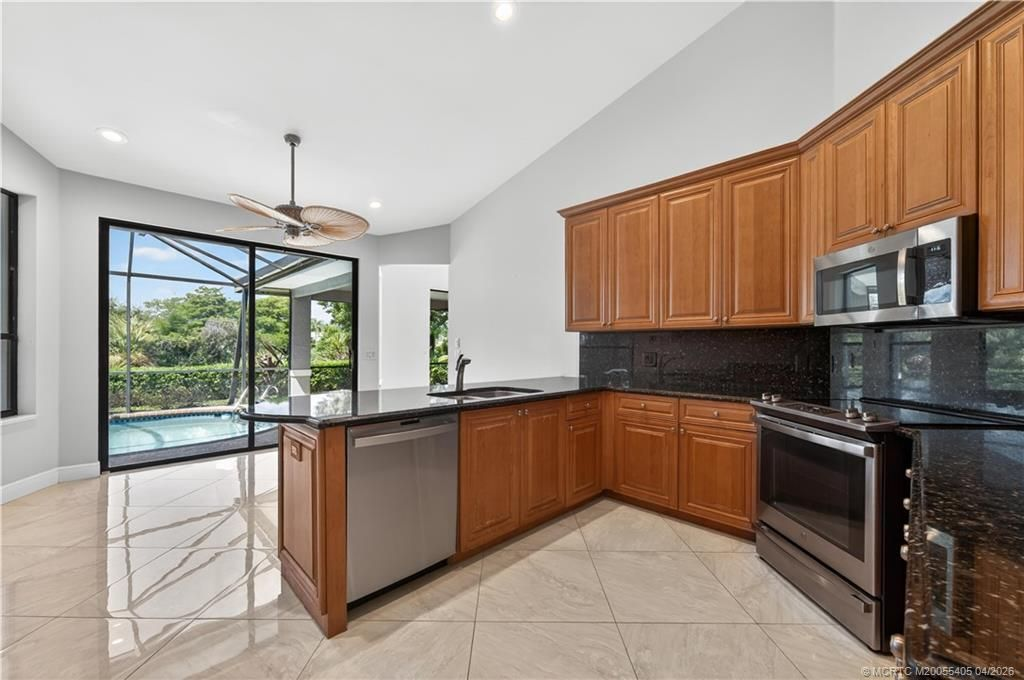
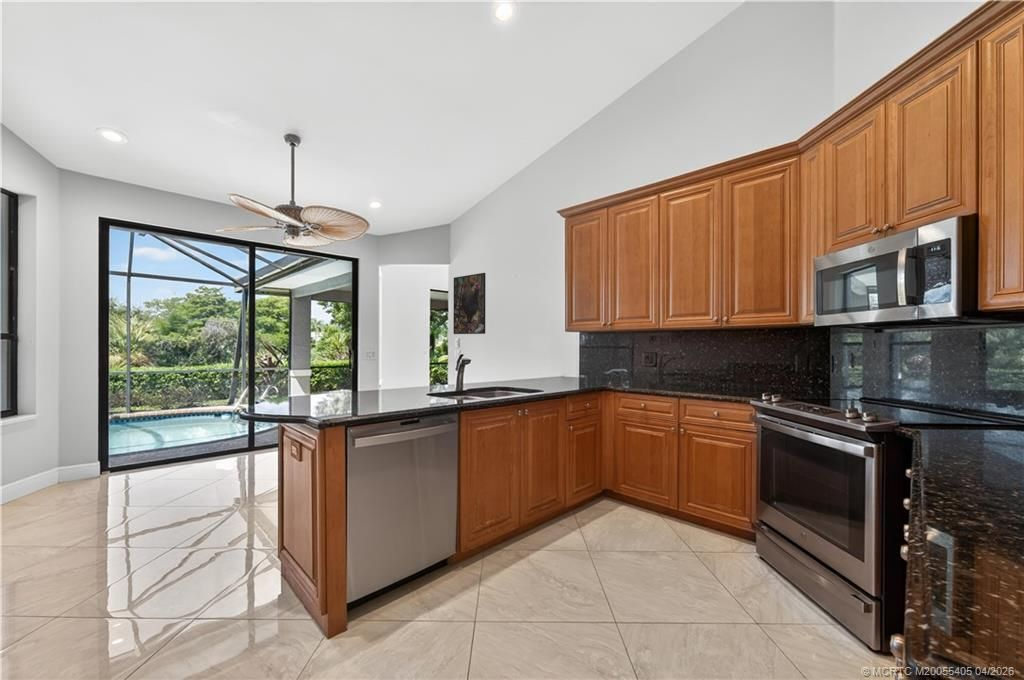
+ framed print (468, 304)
